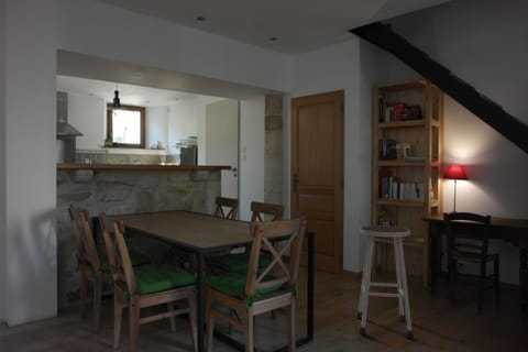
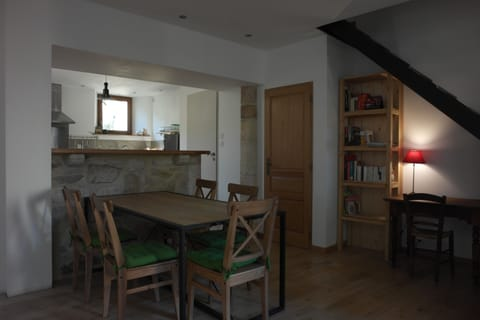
- stool (382, 283)
